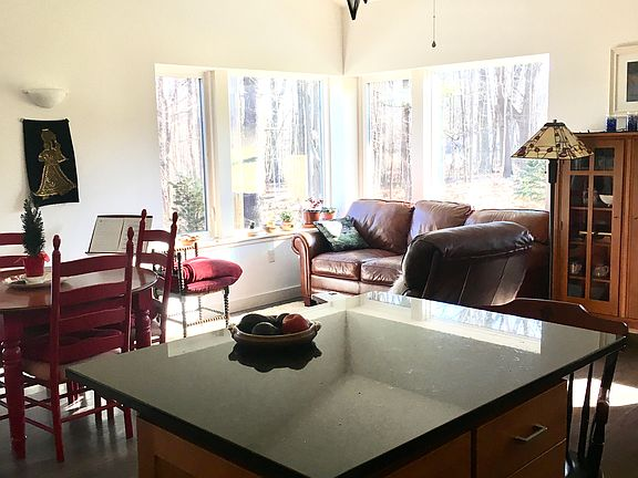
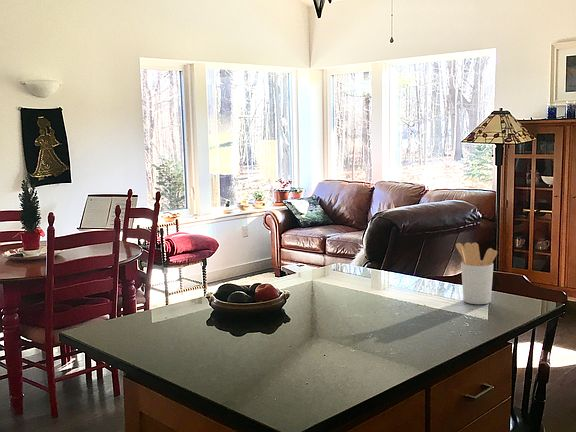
+ utensil holder (473, 271)
